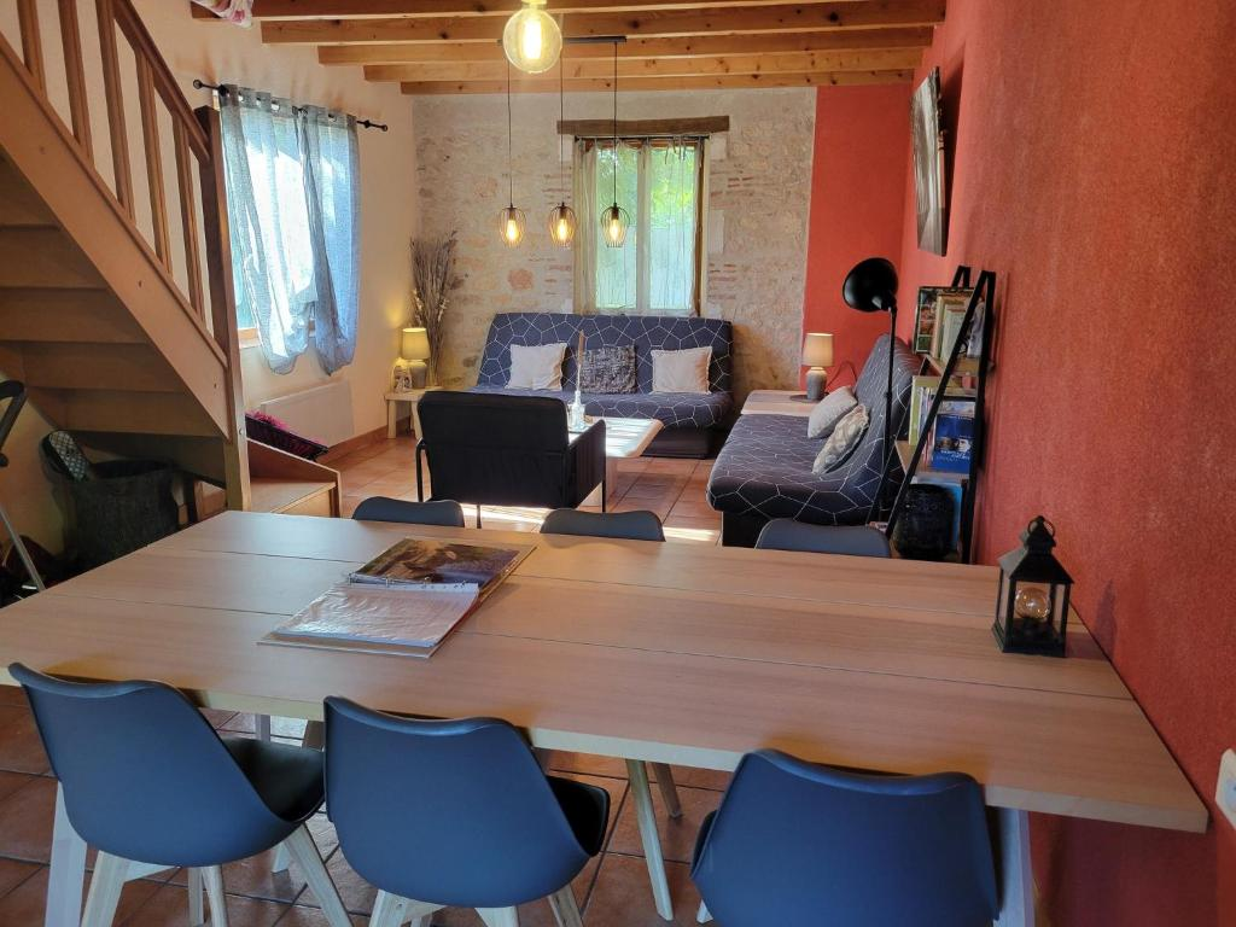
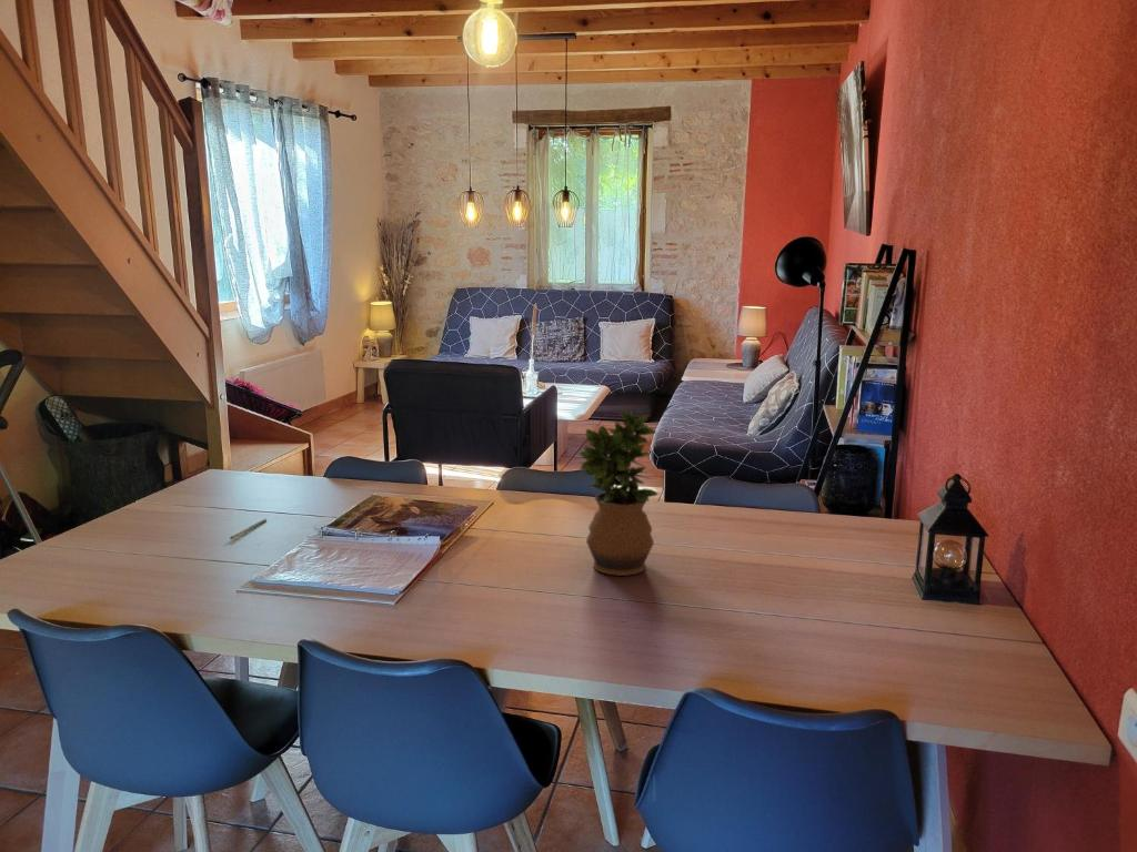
+ potted plant (612, 488)
+ pen (249, 528)
